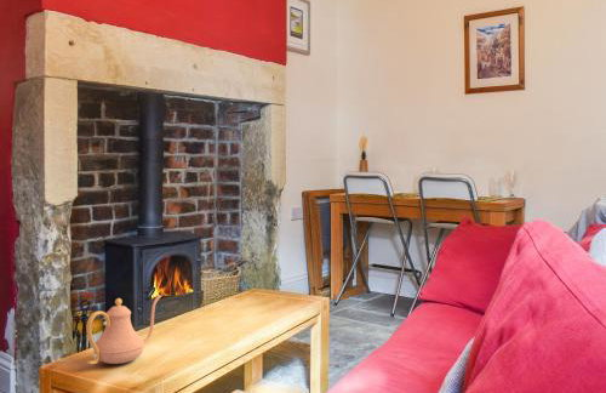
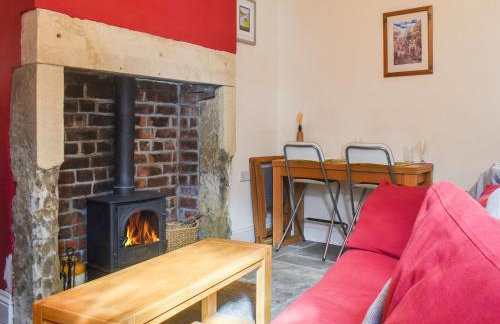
- teapot (127, 326)
